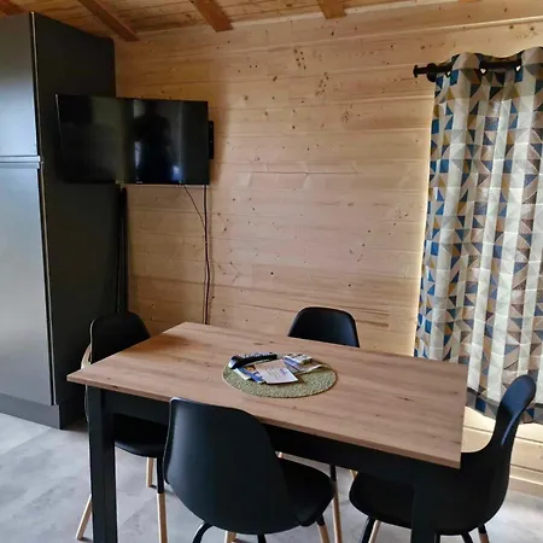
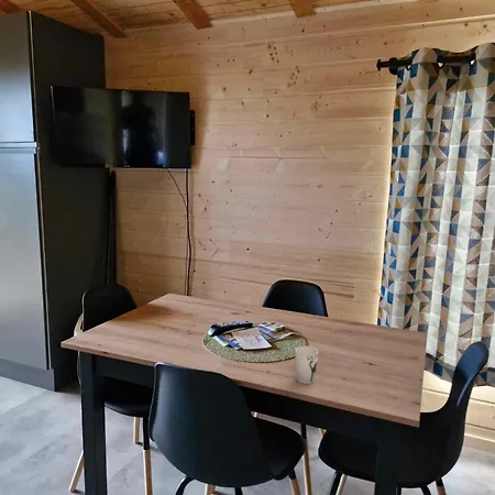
+ cup (306, 365)
